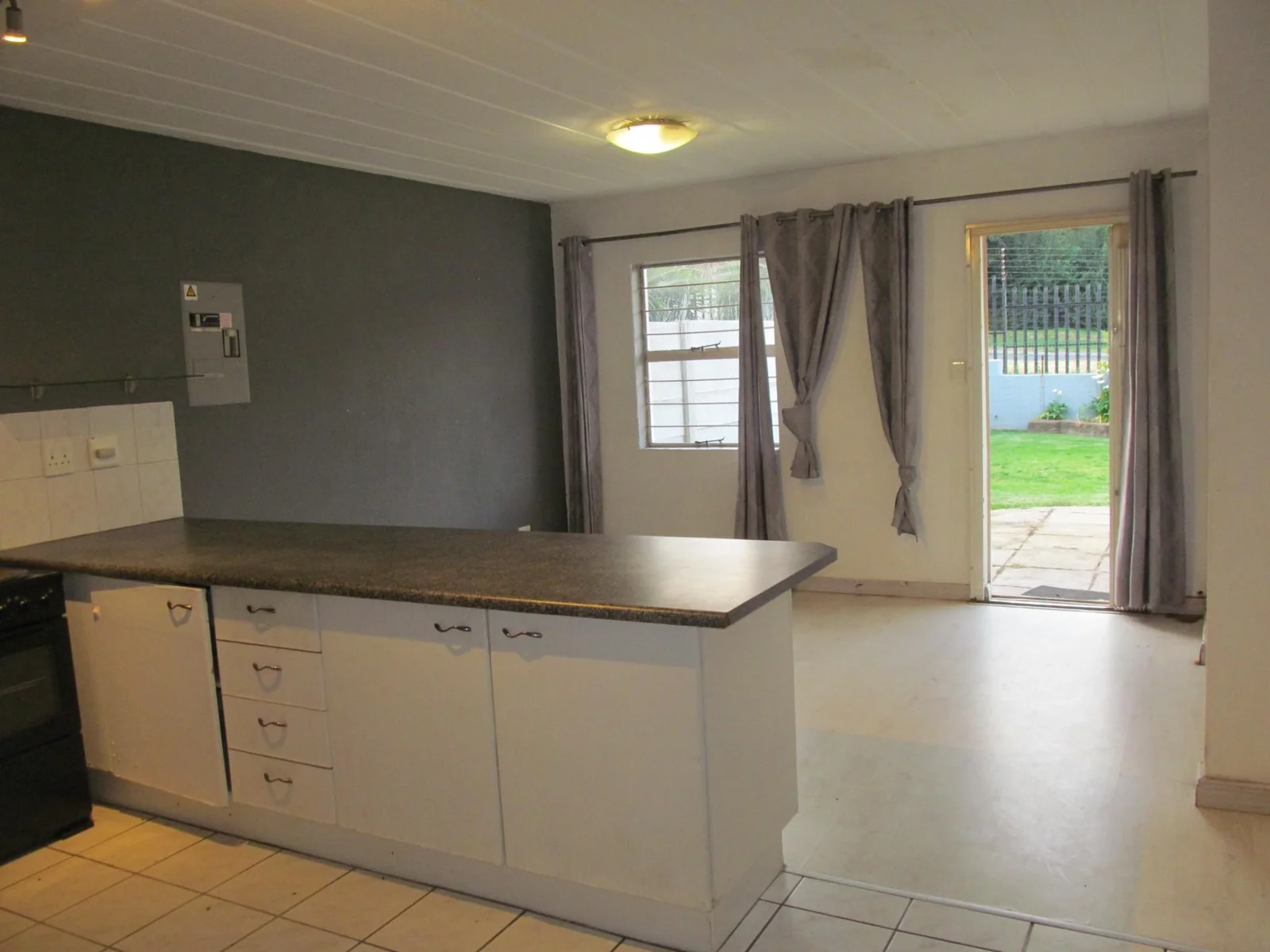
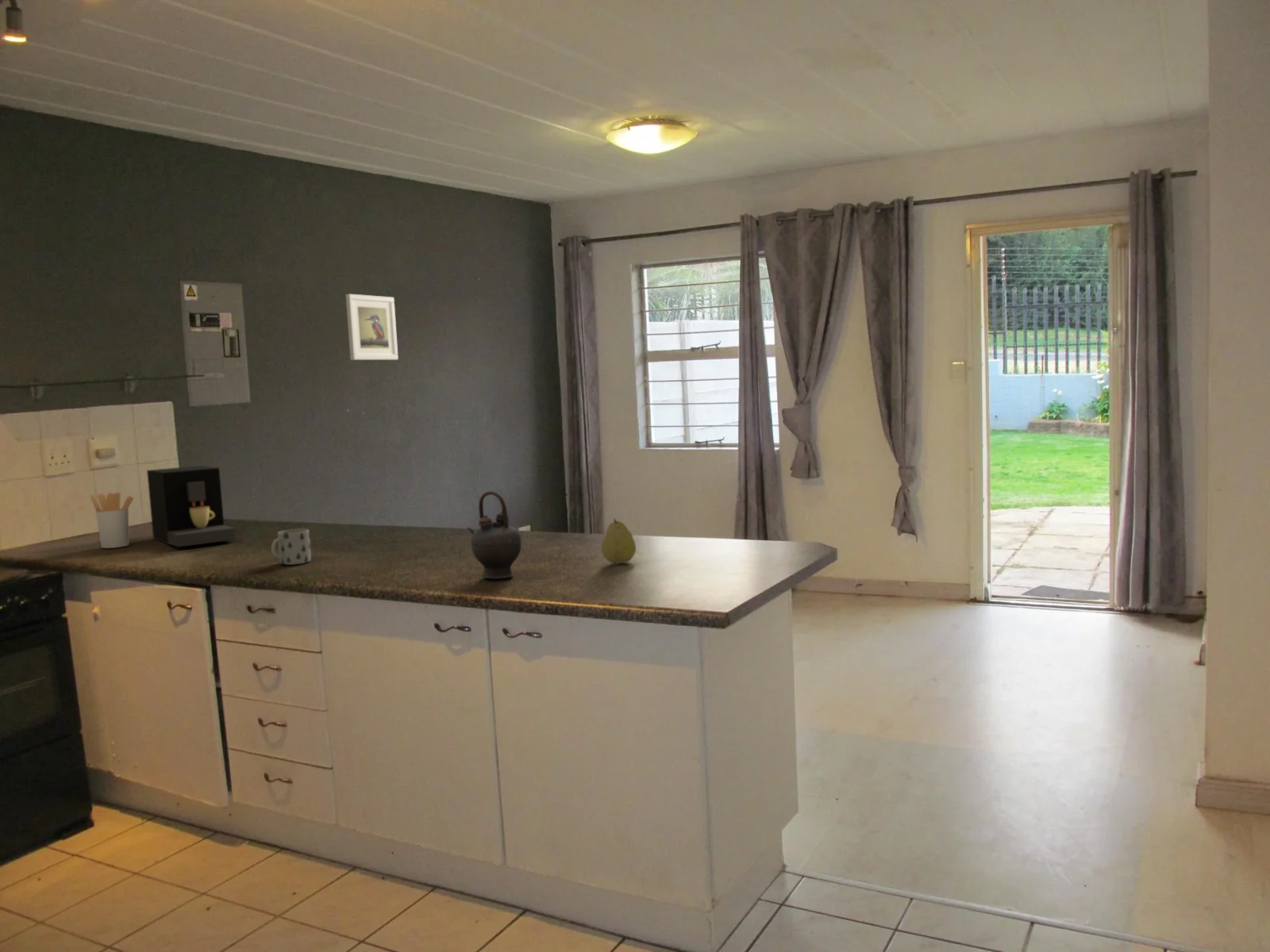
+ teapot (491, 533)
+ utensil holder (112, 518)
+ coffee maker (190, 505)
+ mug (289, 547)
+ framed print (372, 328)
+ fruit (618, 539)
